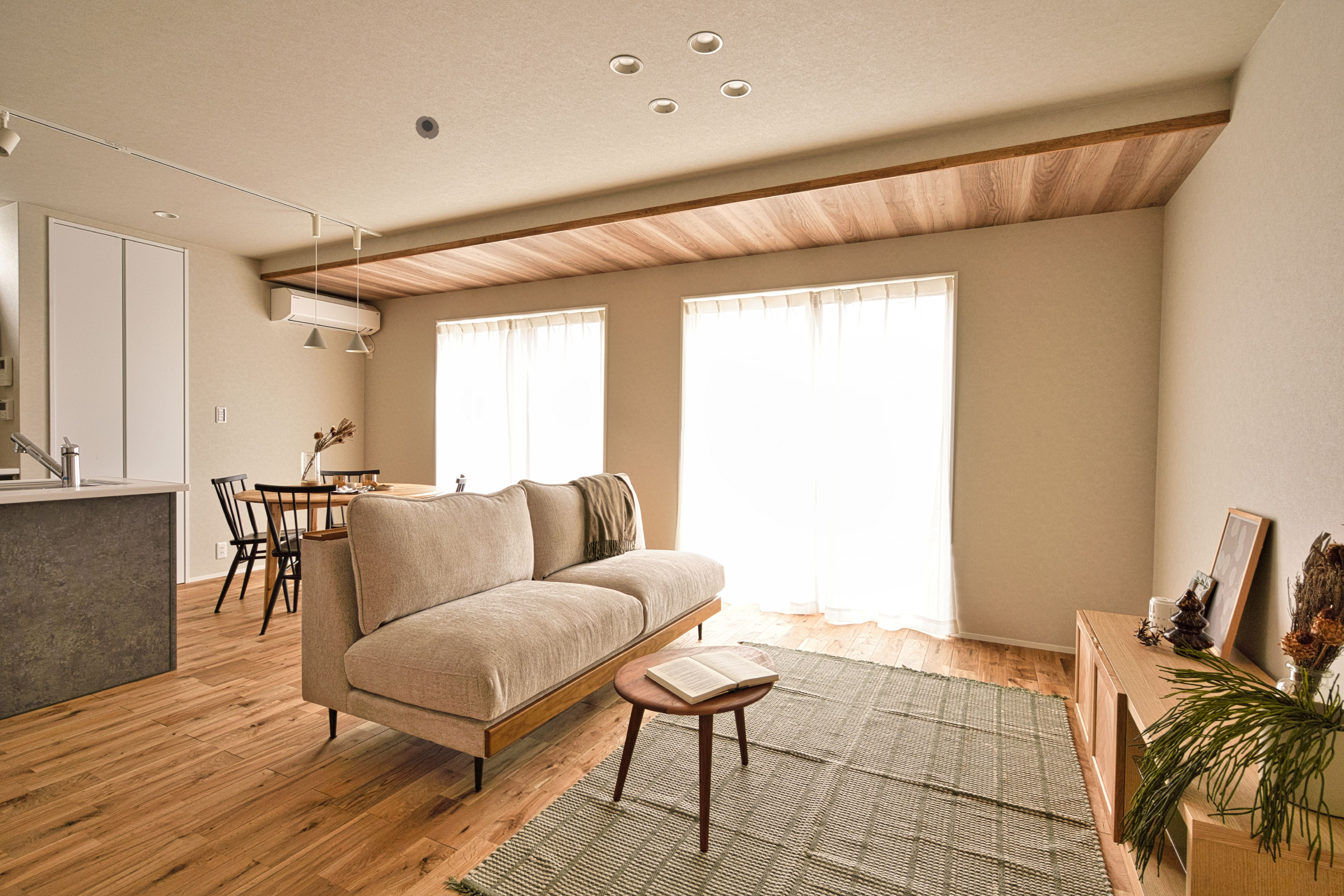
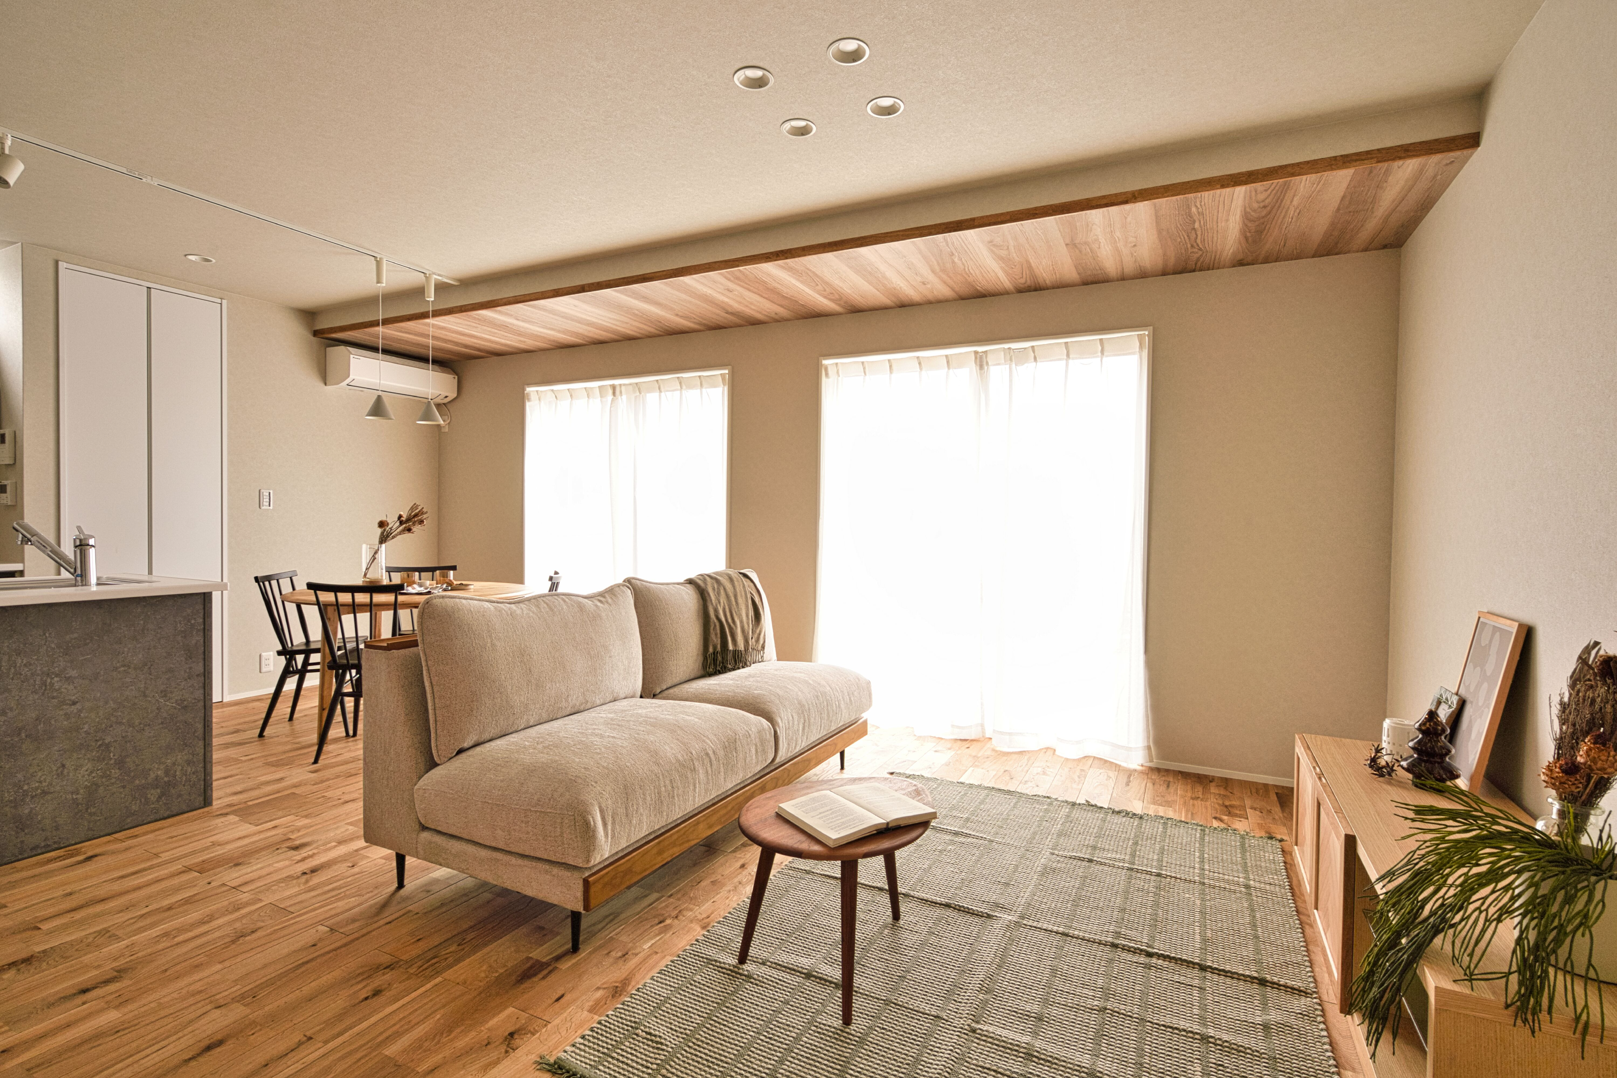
- smoke detector (427, 127)
